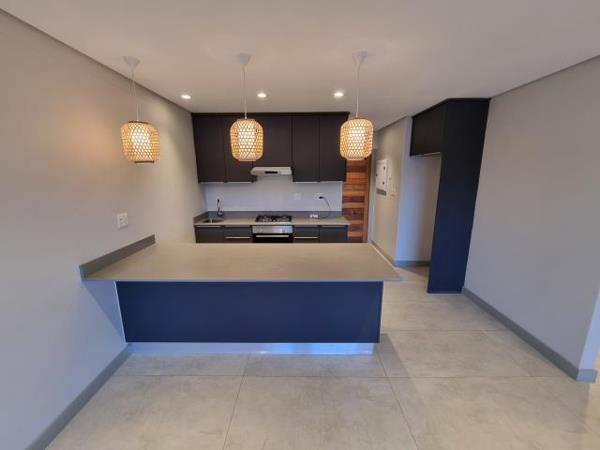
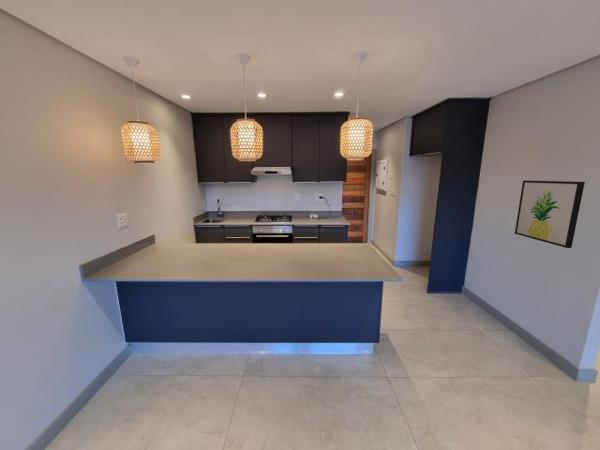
+ wall art (545, 211)
